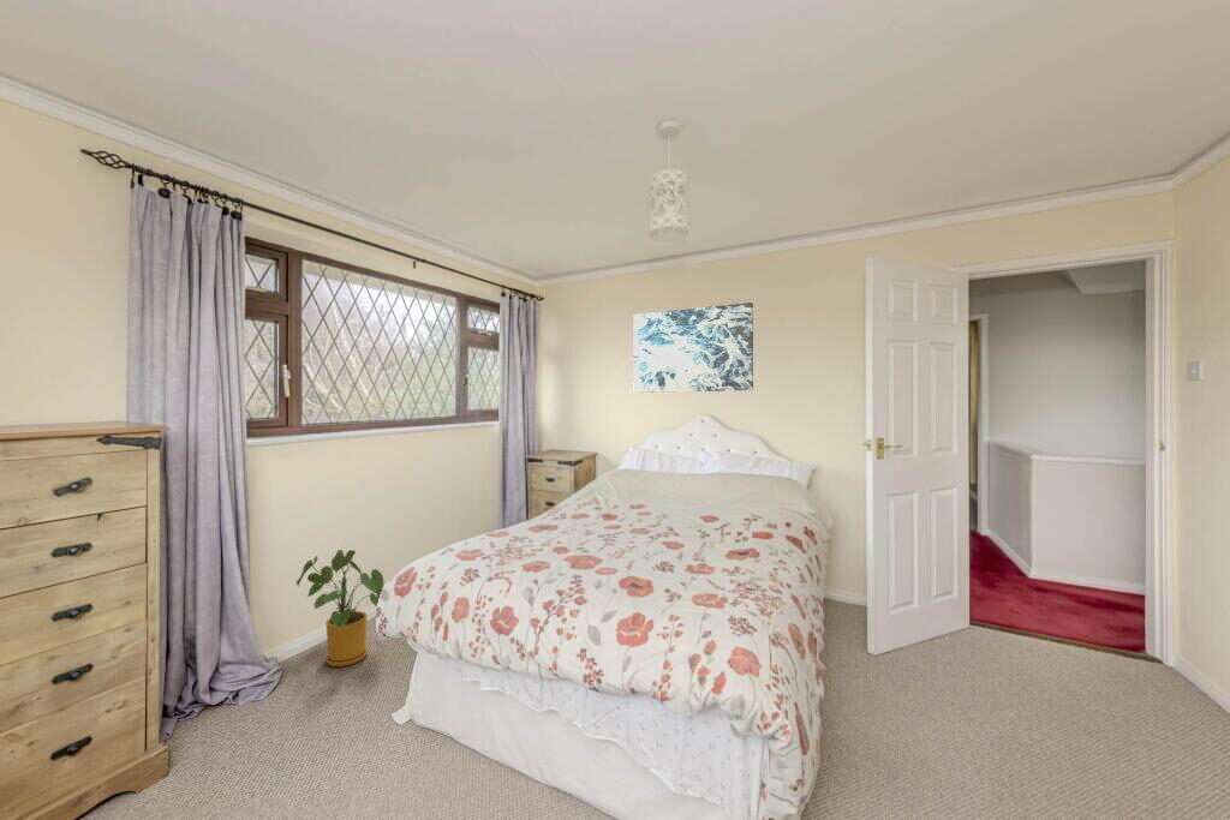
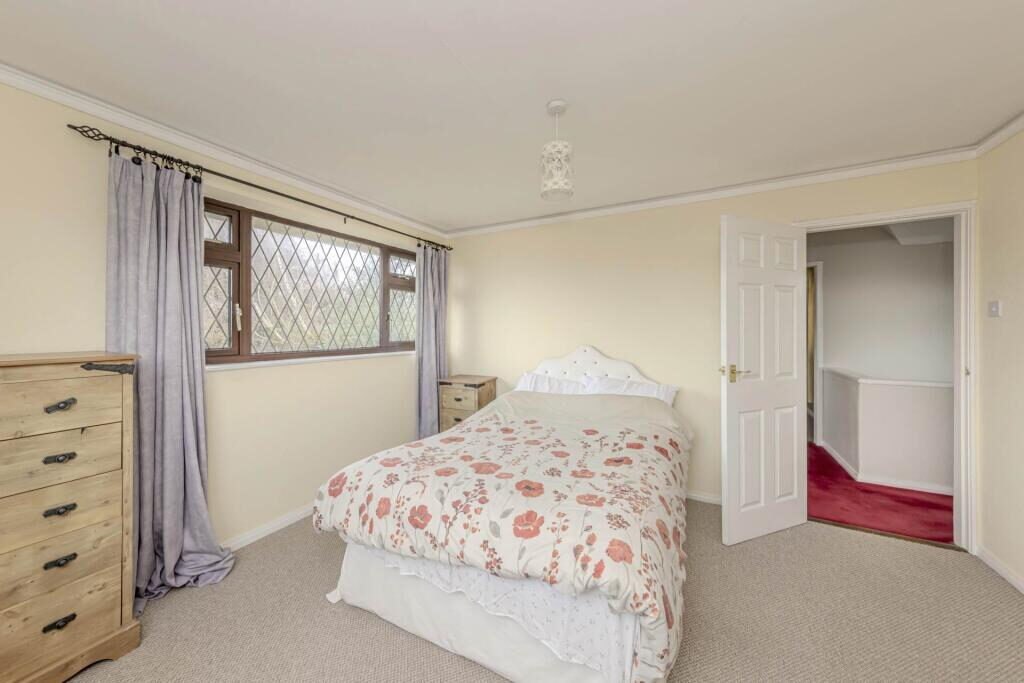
- wall art (689, 349)
- house plant (341, 609)
